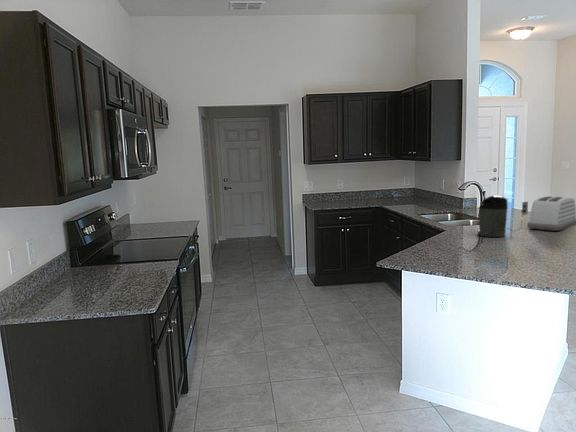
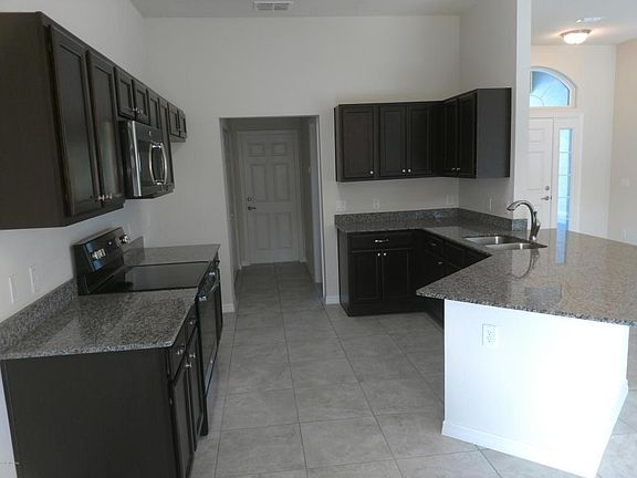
- coffee maker (499, 214)
- toaster (554, 211)
